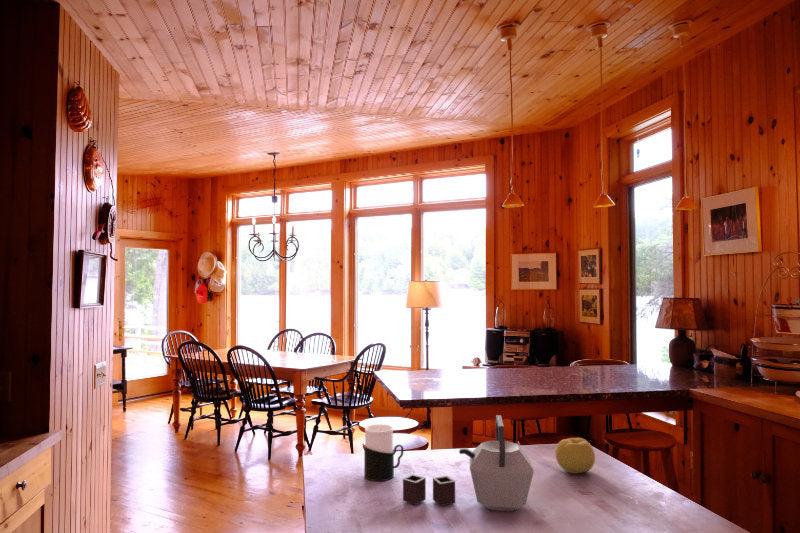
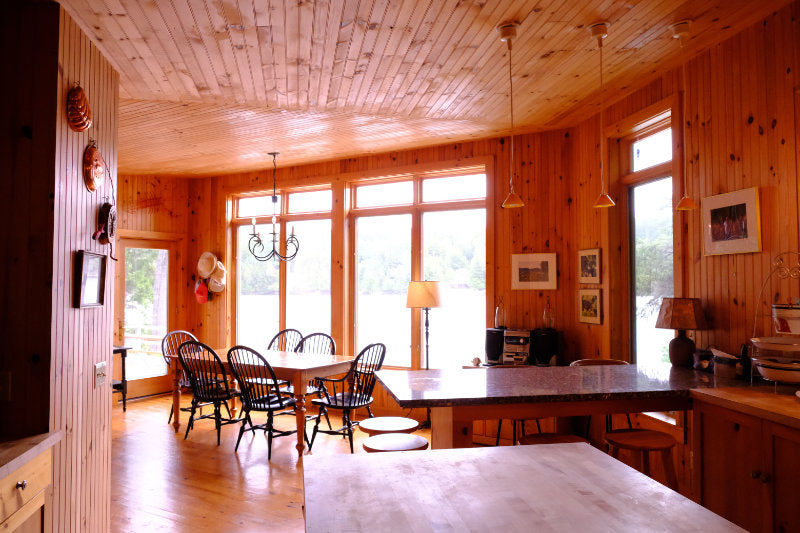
- kettle (470, 461)
- fruit (575, 455)
- cup (384, 450)
